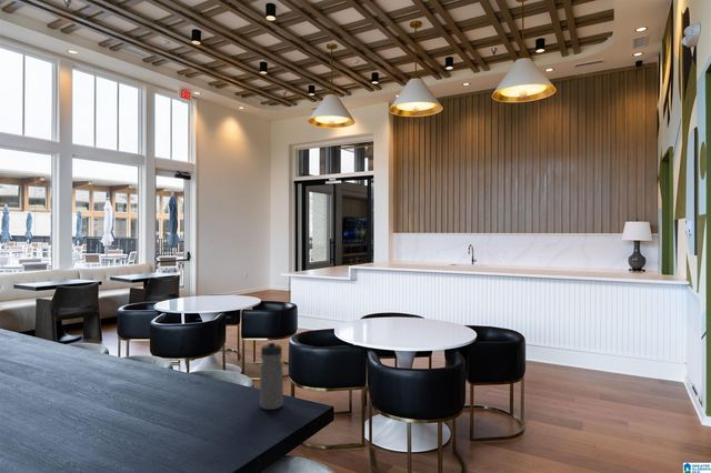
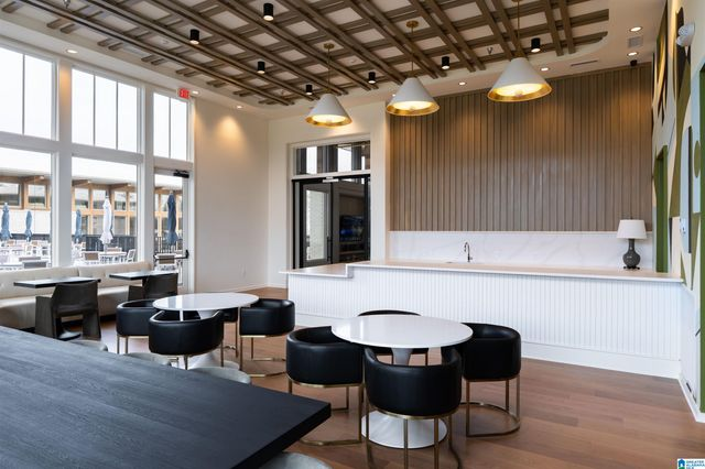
- water bottle (271, 373)
